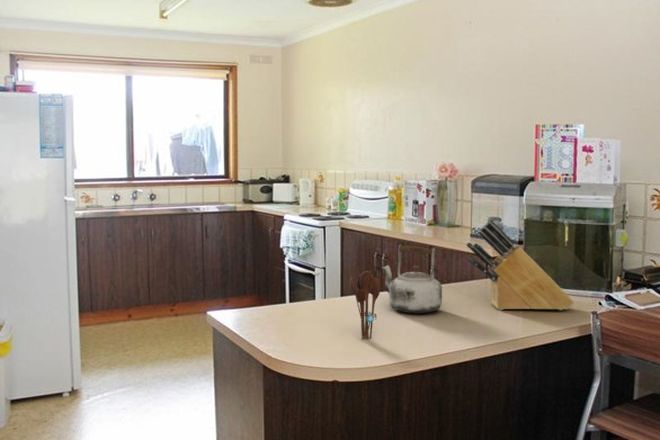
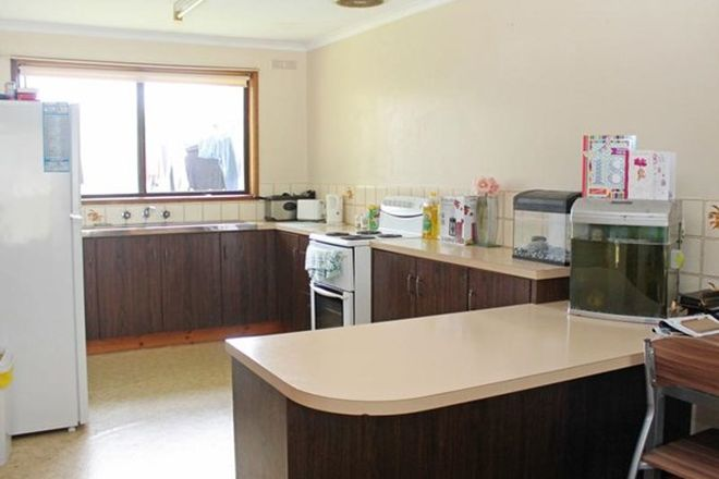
- utensil holder (365, 304)
- knife block (518, 263)
- kettle (409, 277)
